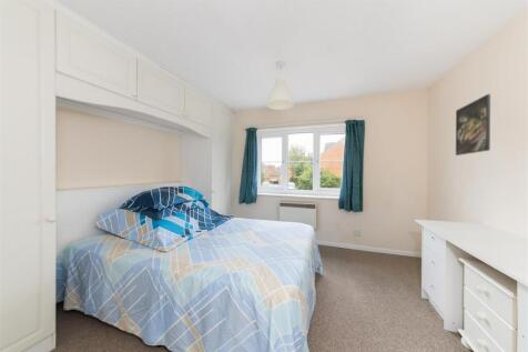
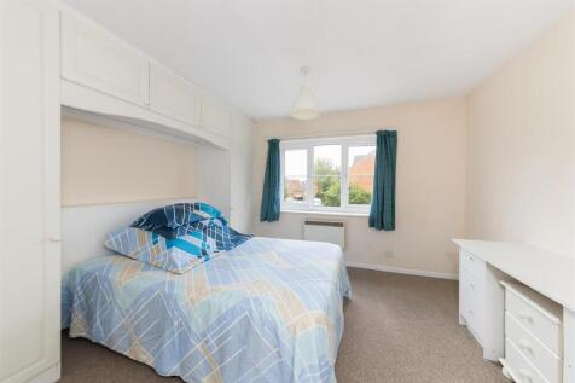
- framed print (470, 128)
